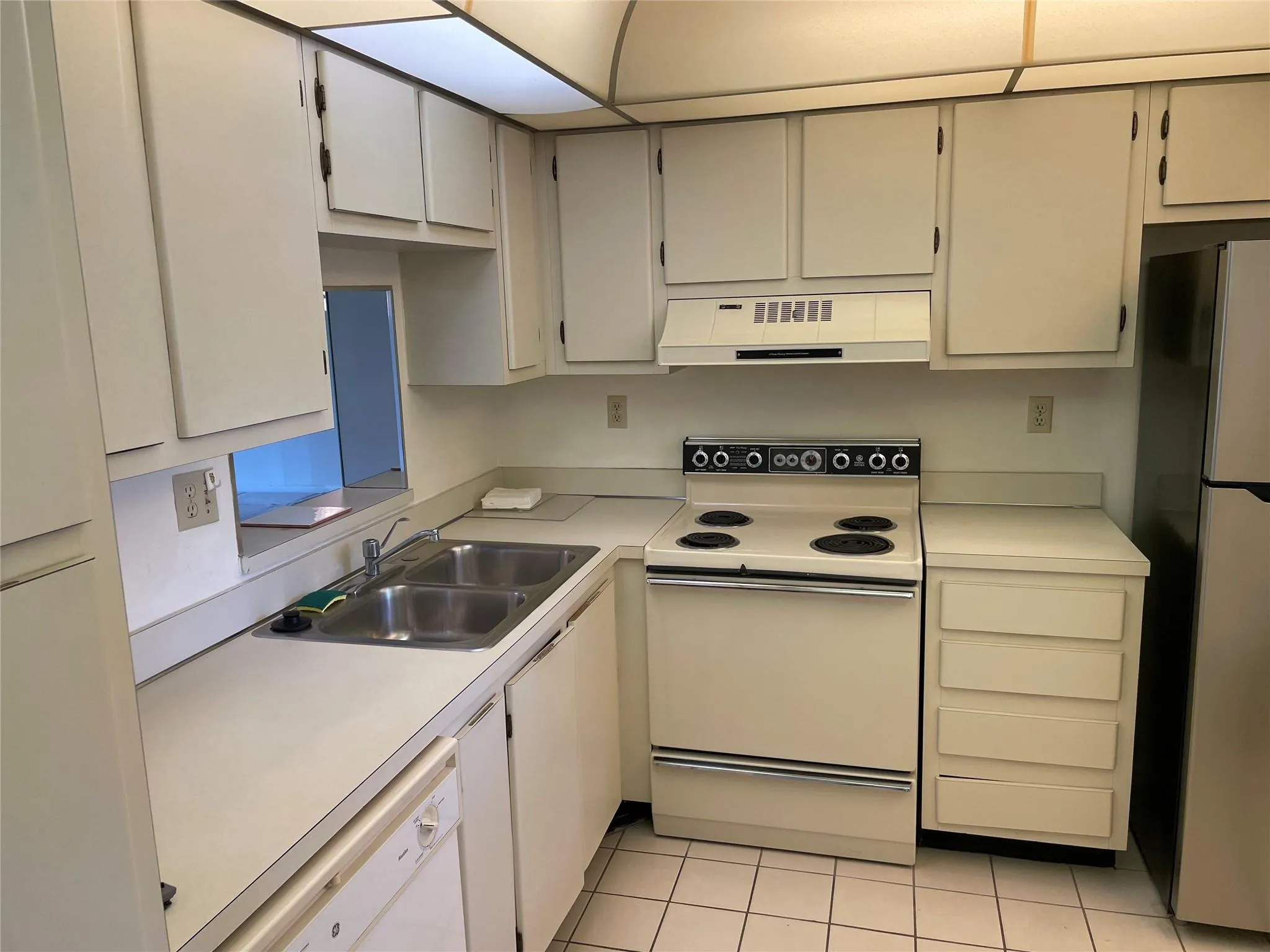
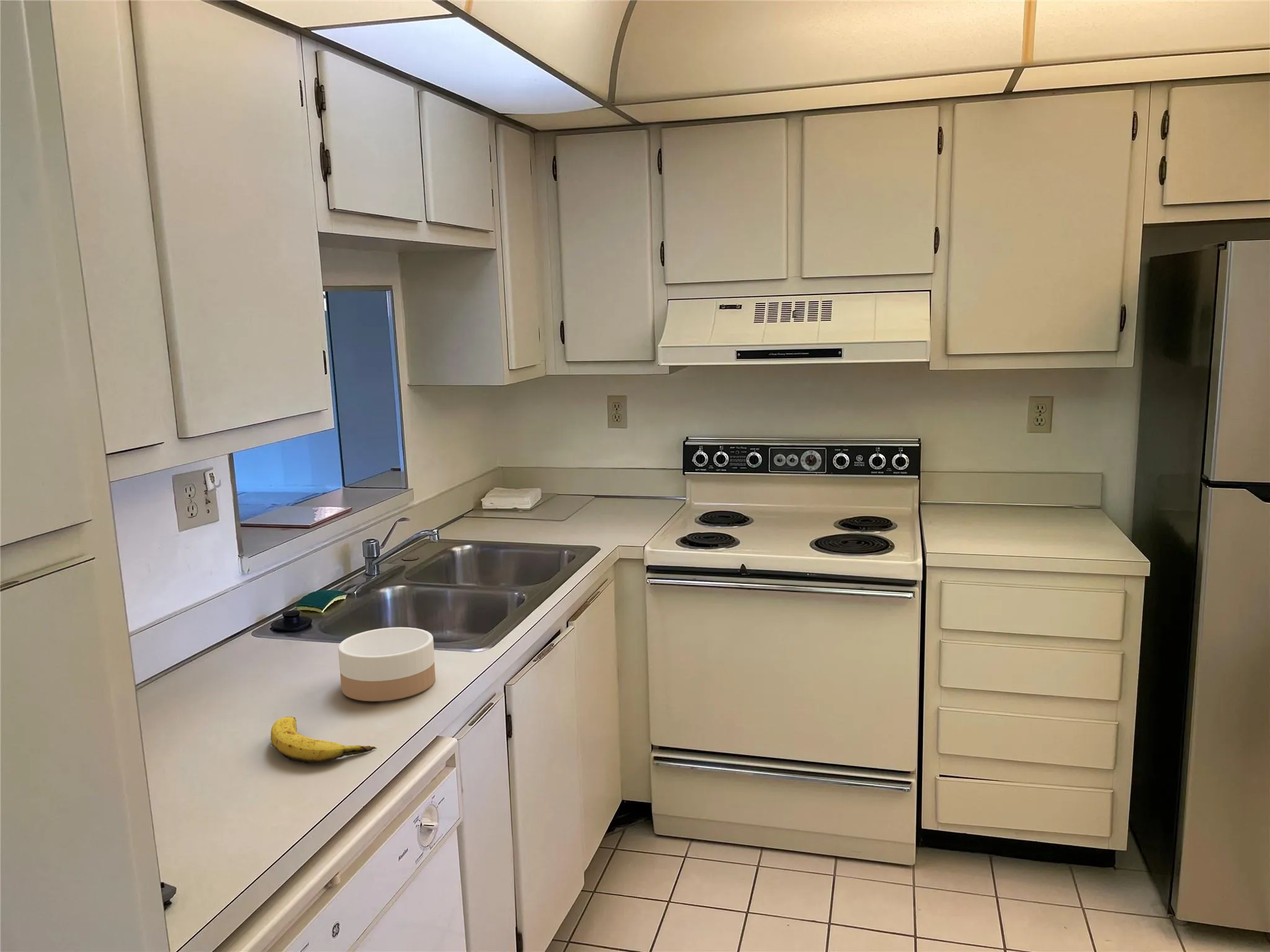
+ banana (313, 739)
+ bowl (388, 663)
